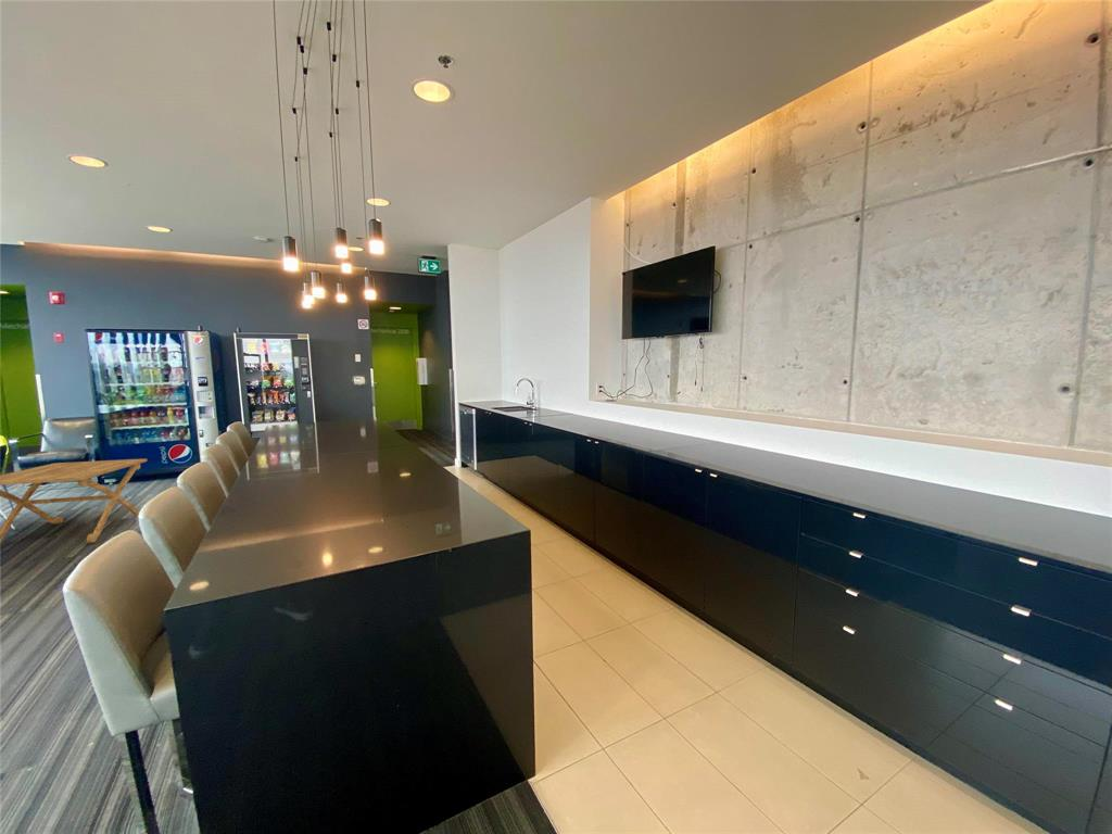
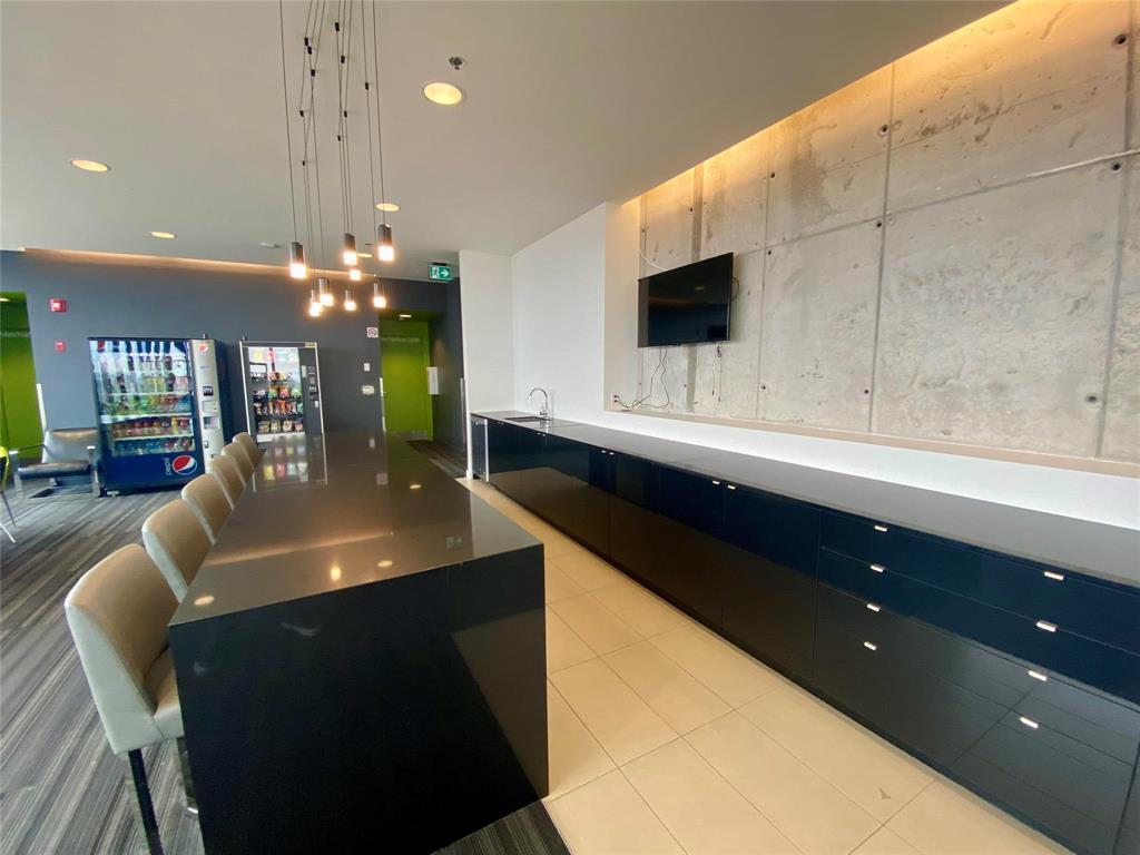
- side table (70, 501)
